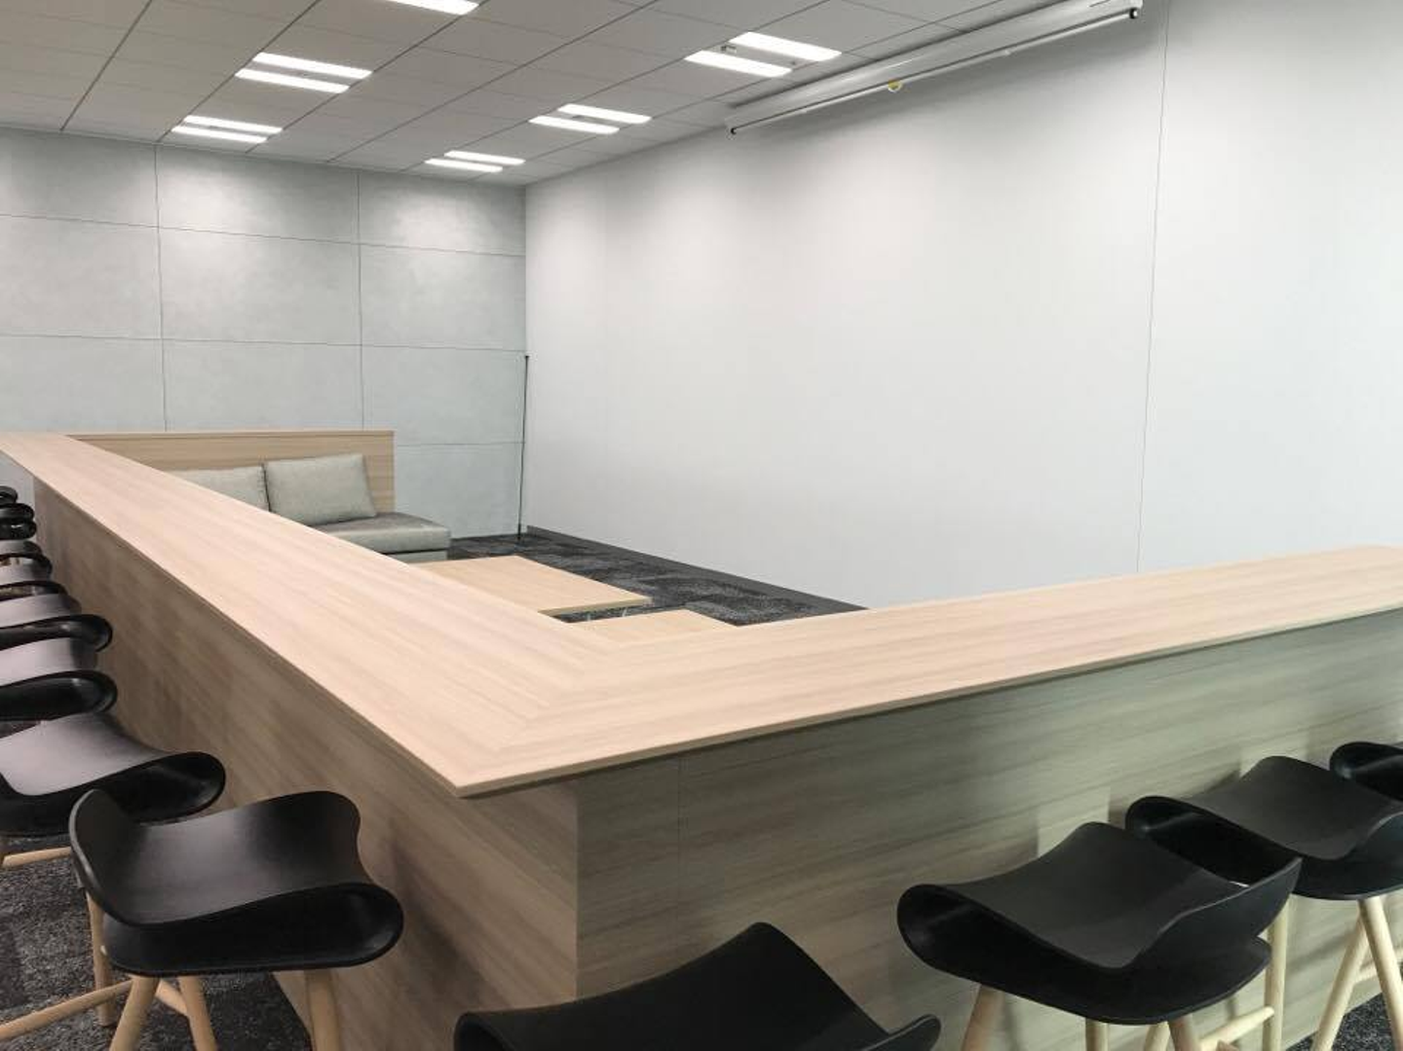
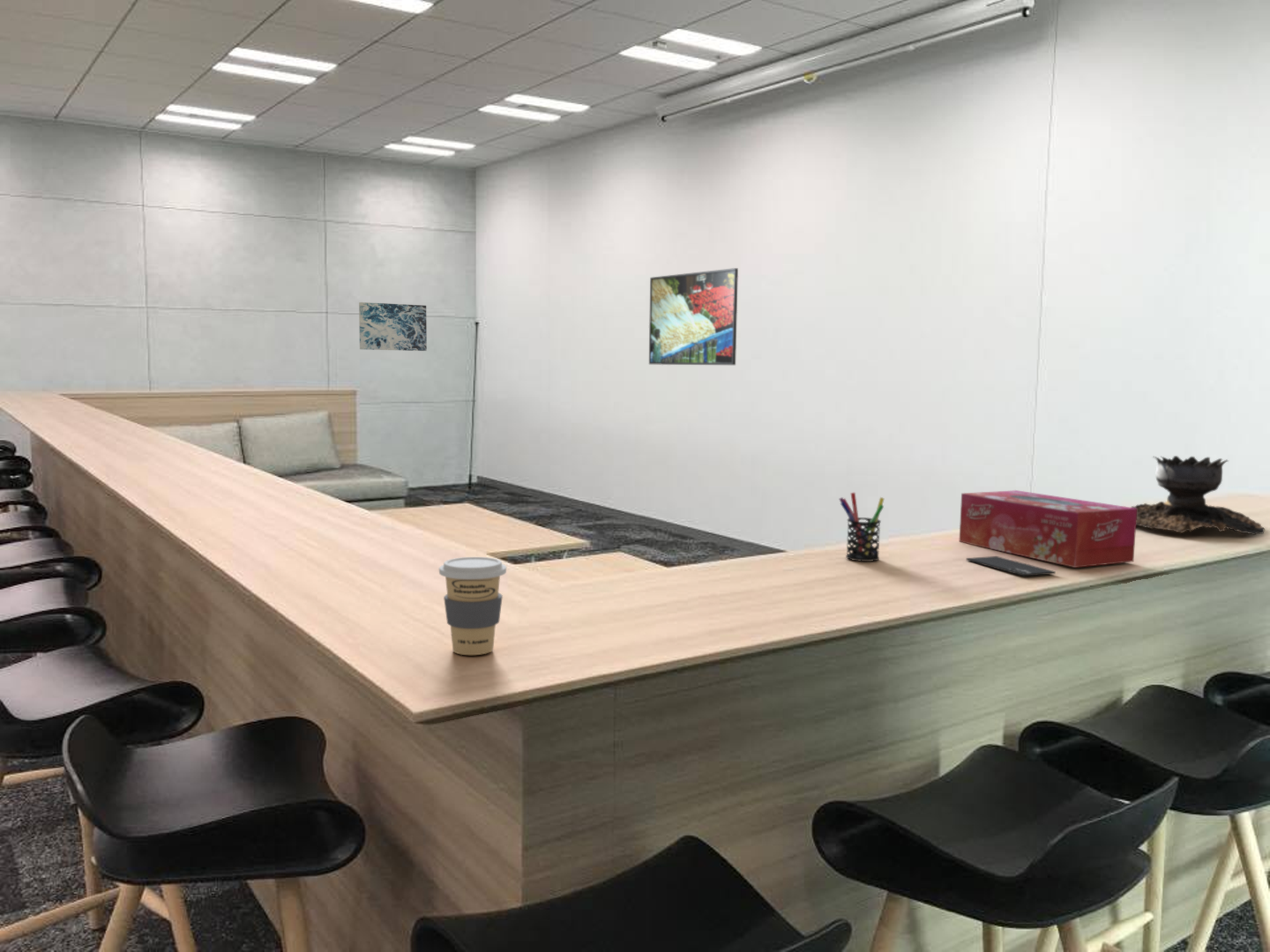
+ tissue box (1043, 525)
+ brazier (1187, 491)
+ smartphone (1009, 565)
+ wall art (393, 327)
+ pen holder (865, 525)
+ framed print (691, 319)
+ coffee cup (473, 606)
